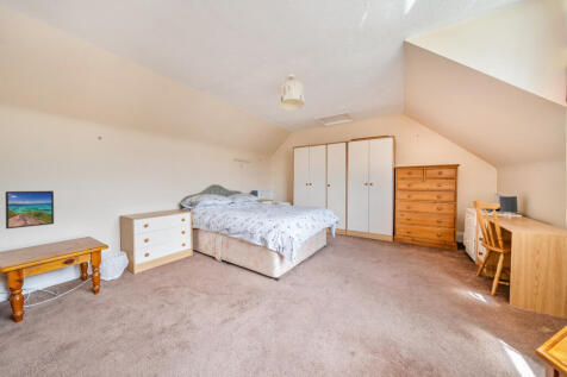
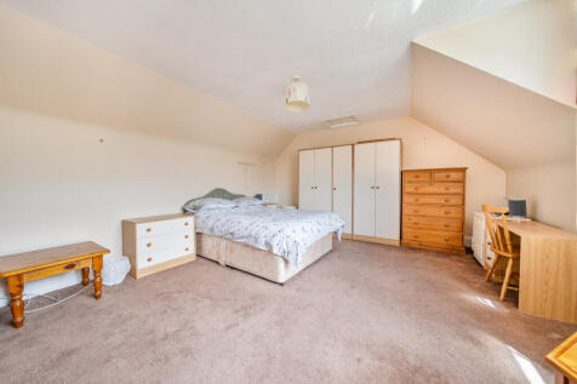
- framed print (31, 208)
